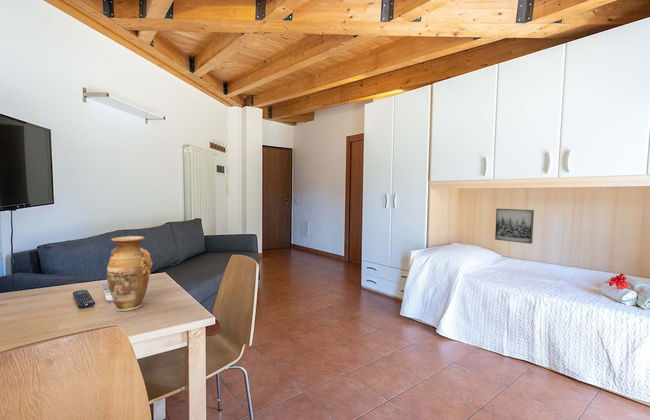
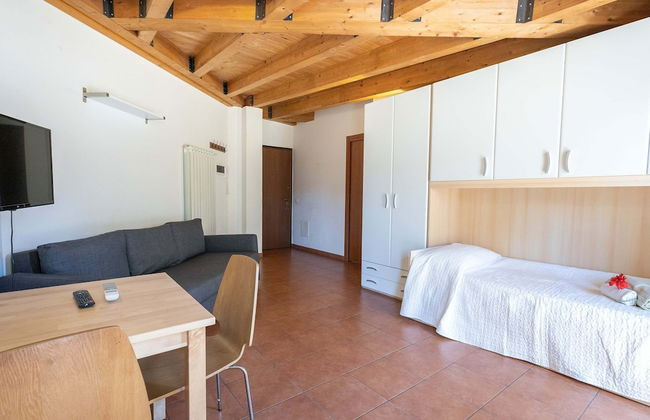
- vase (128, 272)
- wall art (513, 225)
